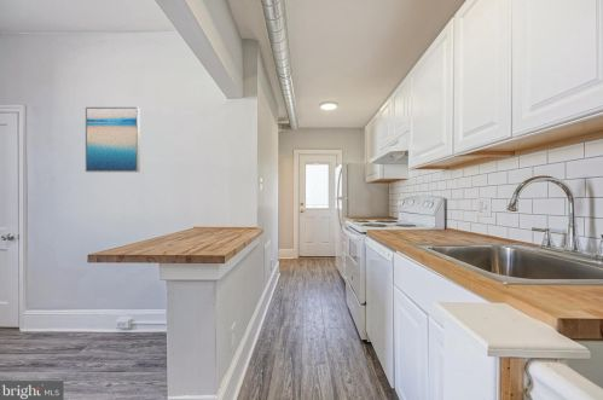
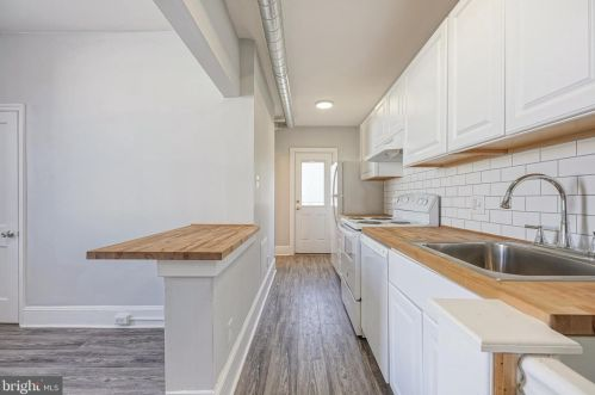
- wall art (112, 139)
